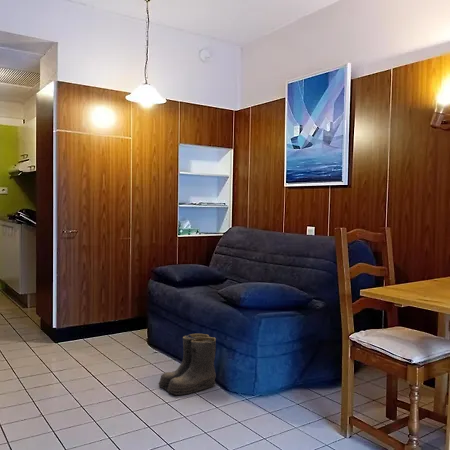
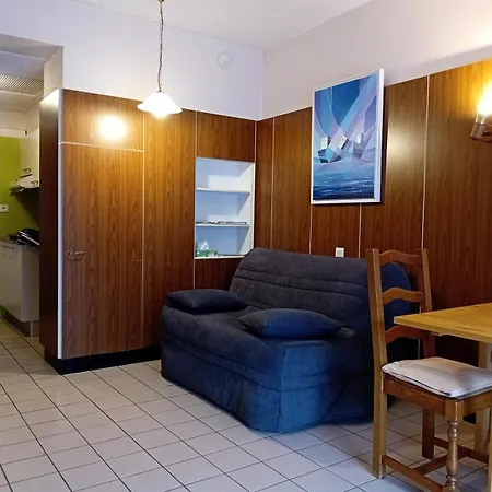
- boots (188, 362)
